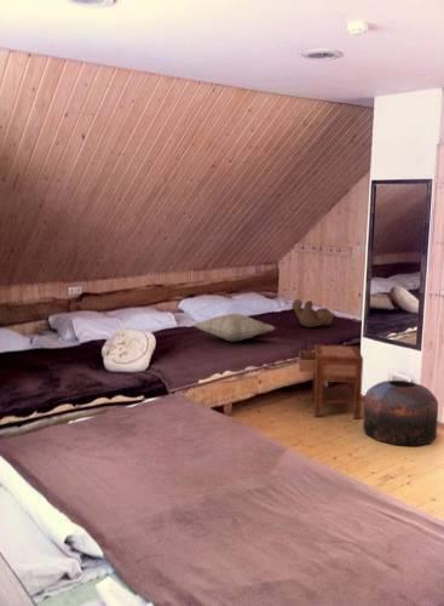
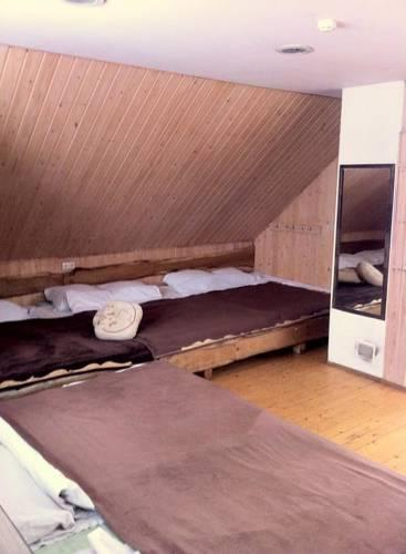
- nightstand (330, 379)
- pouf (399, 407)
- teddy bear (313, 311)
- decorative pillow (233, 326)
